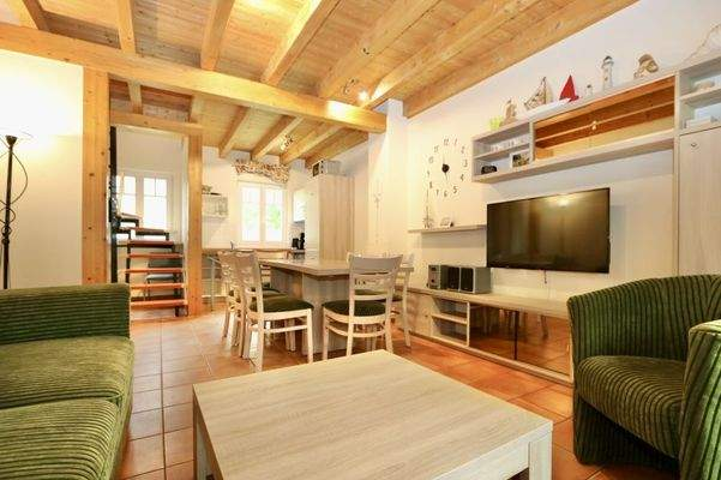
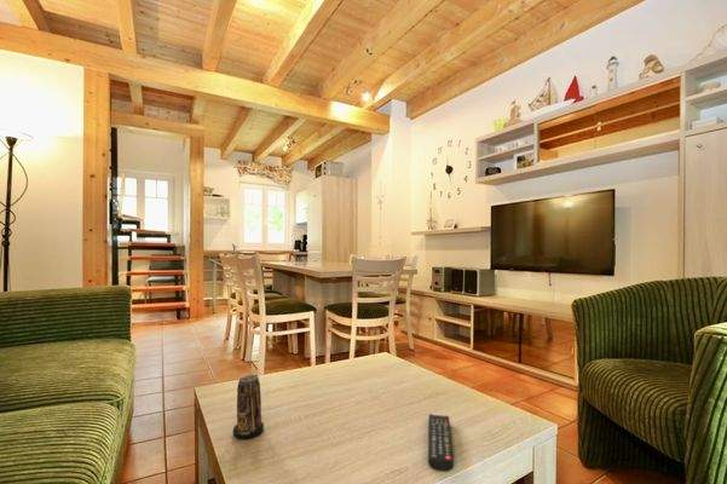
+ remote control (439, 438)
+ candle (248, 404)
